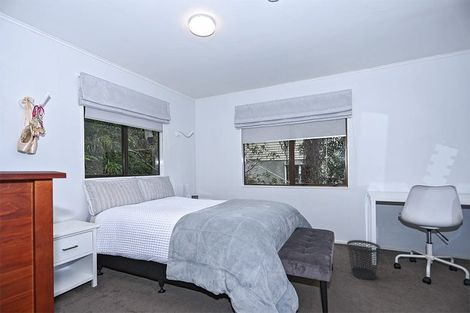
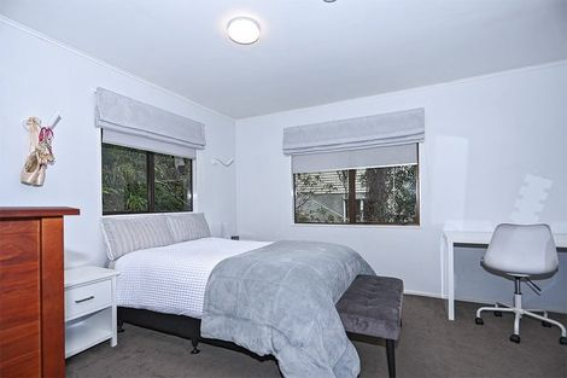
- wastebasket (363, 260)
